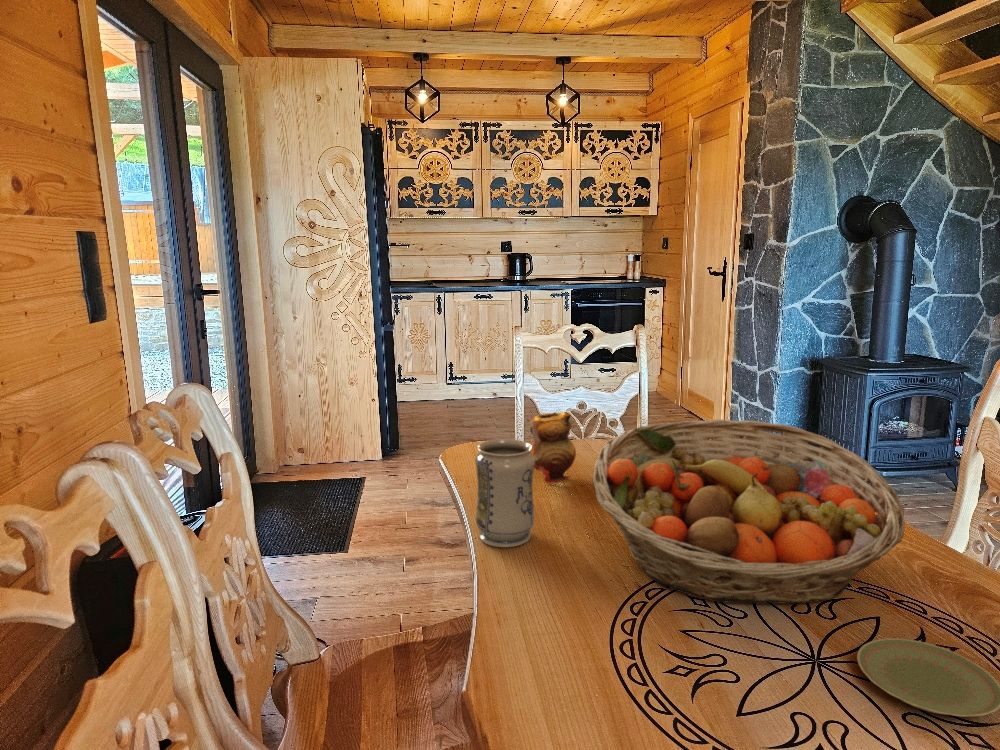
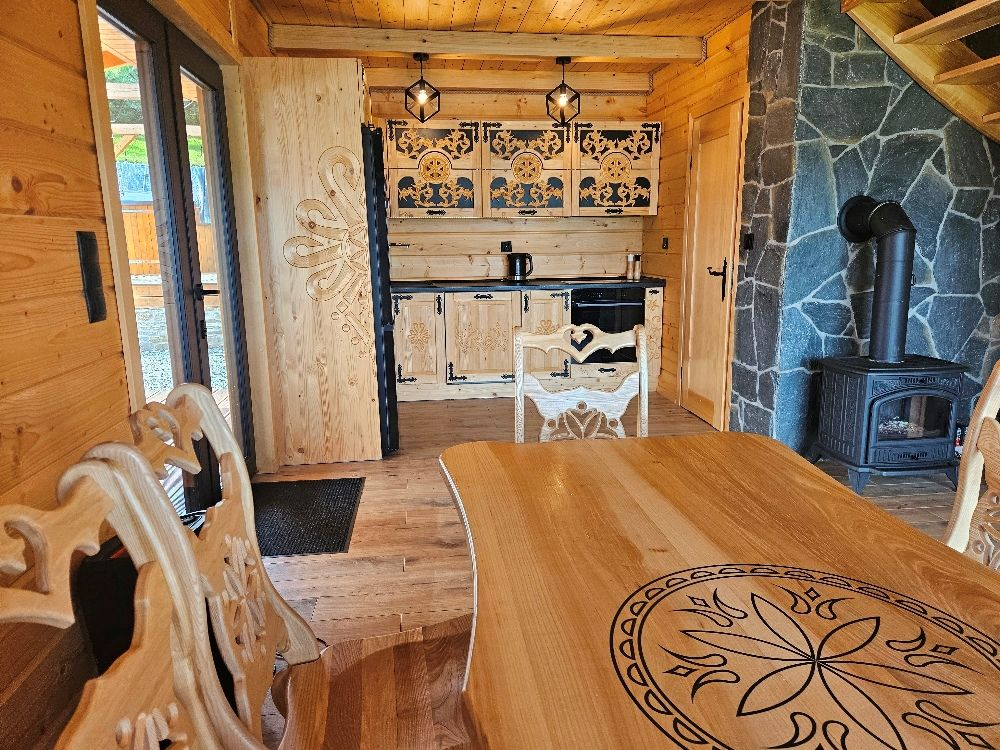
- vase (505, 492)
- teapot (548, 443)
- plate (926, 680)
- fruit basket (737, 503)
